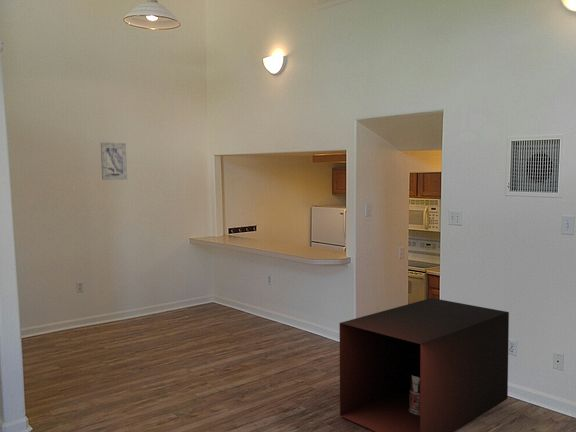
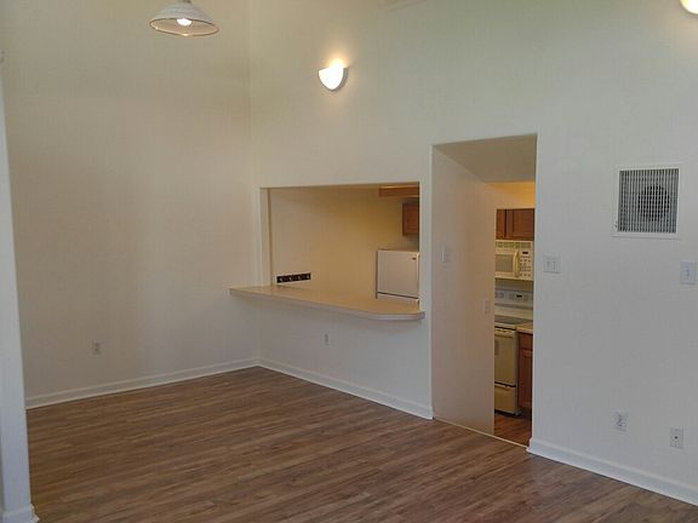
- wall art (114, 161)
- storage cabinet (426, 362)
